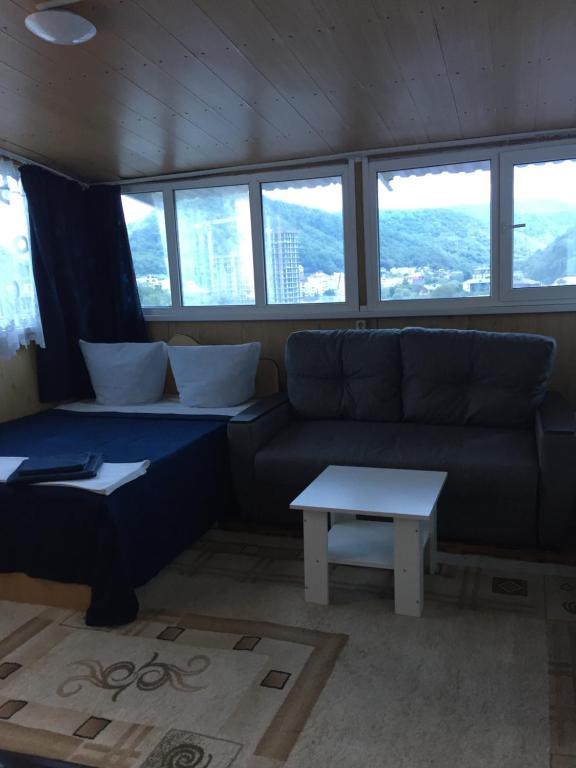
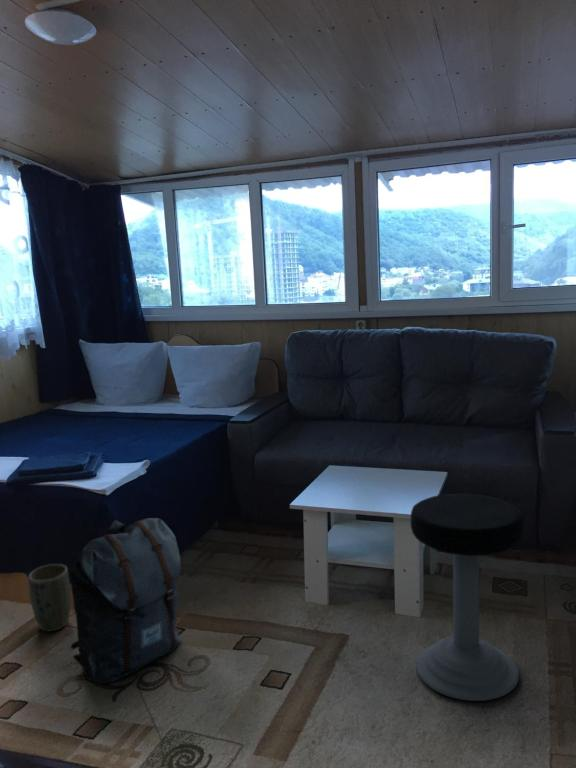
+ backpack (125, 589)
+ stool (466, 592)
+ plant pot (51, 598)
